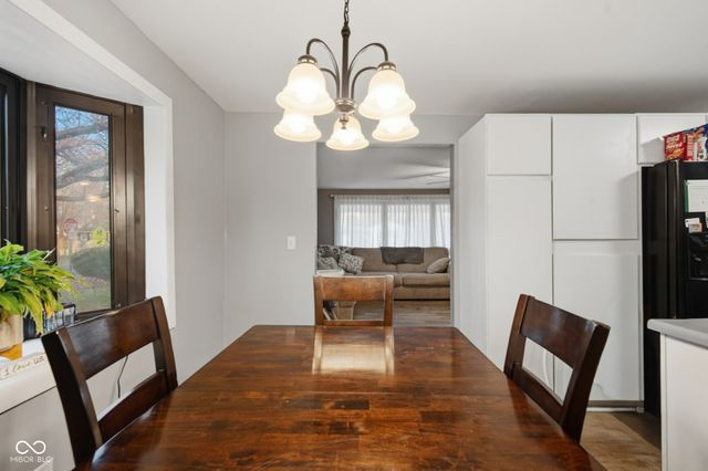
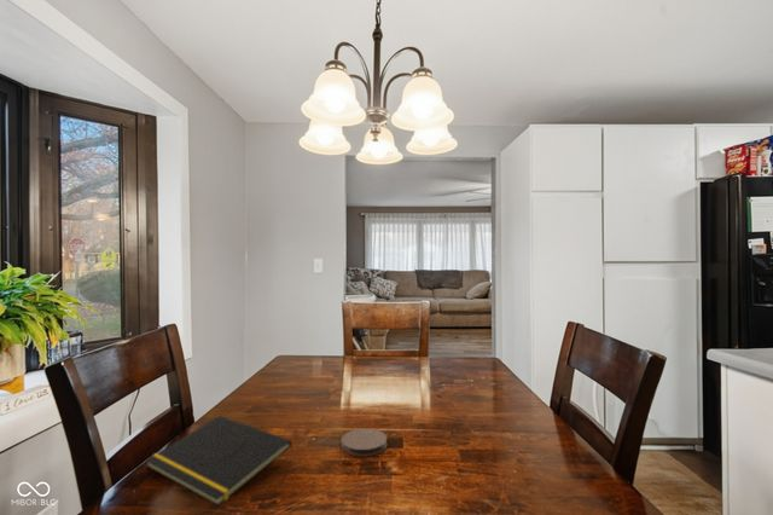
+ notepad (219, 453)
+ coaster (364, 441)
